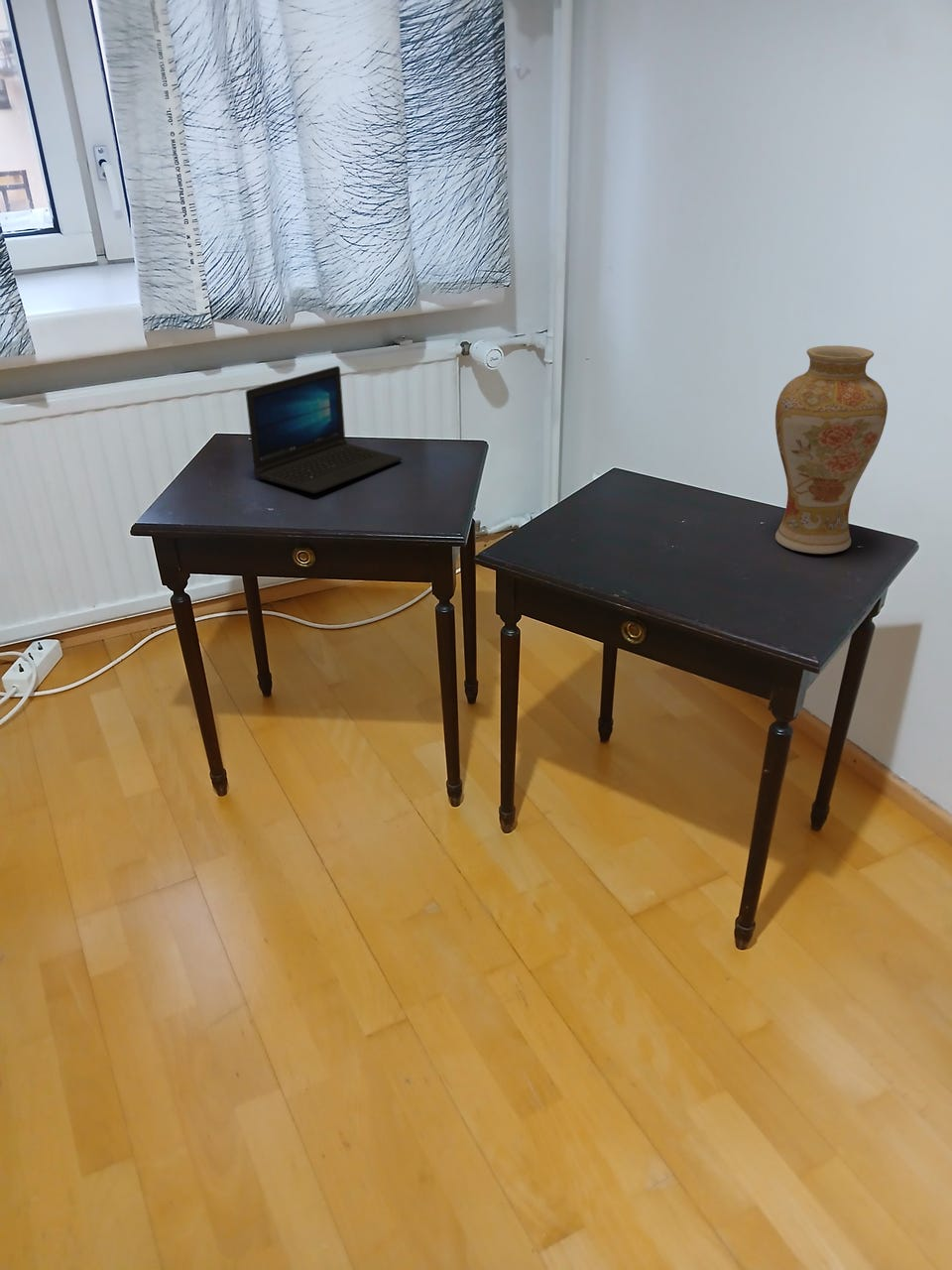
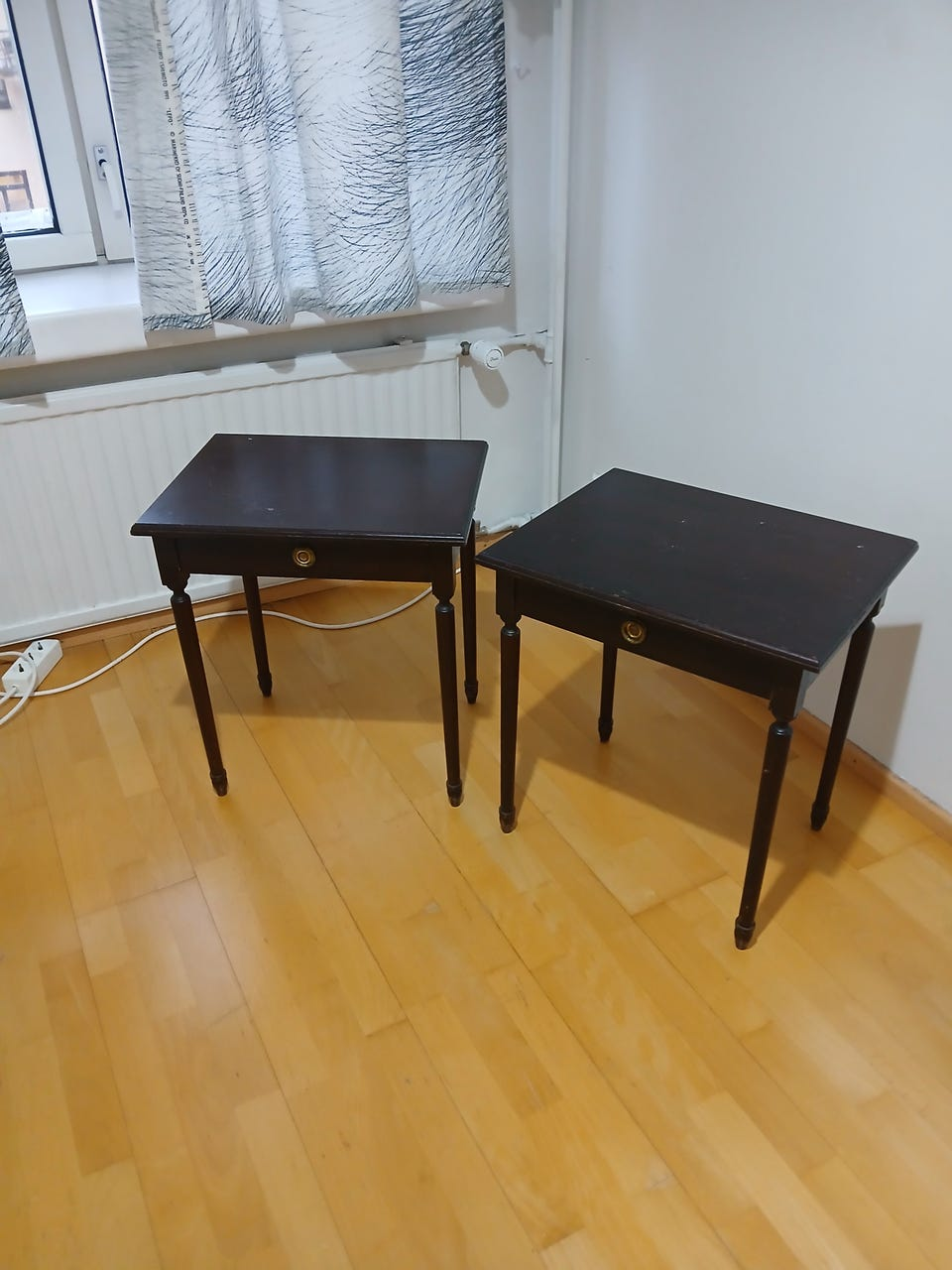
- laptop (325, 427)
- vase (824, 449)
